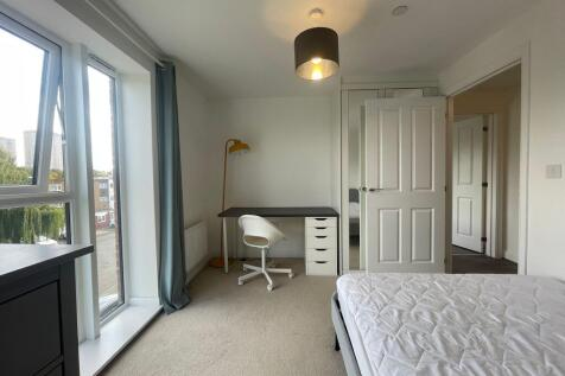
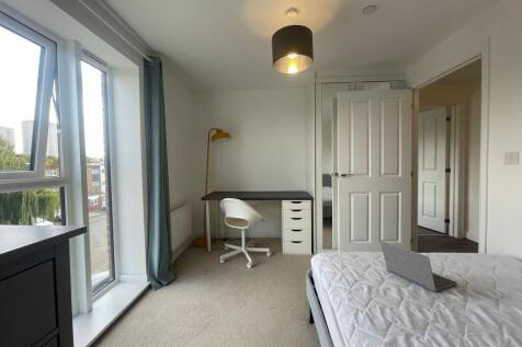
+ laptop computer (416, 261)
